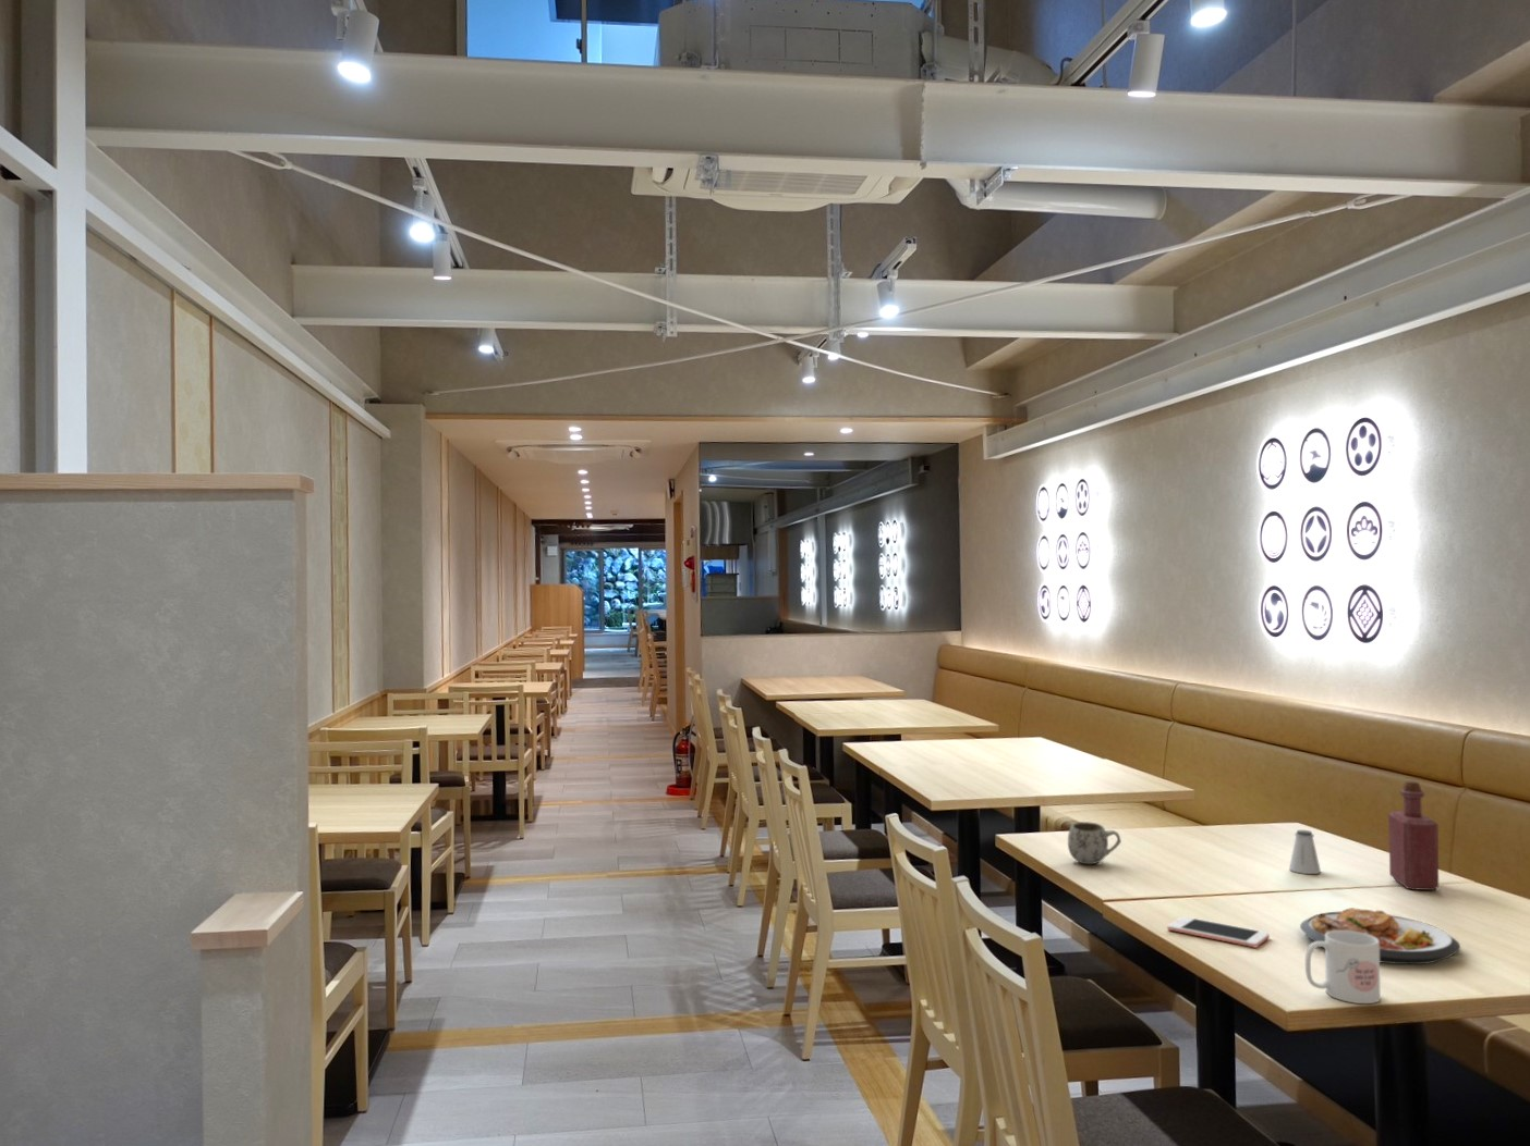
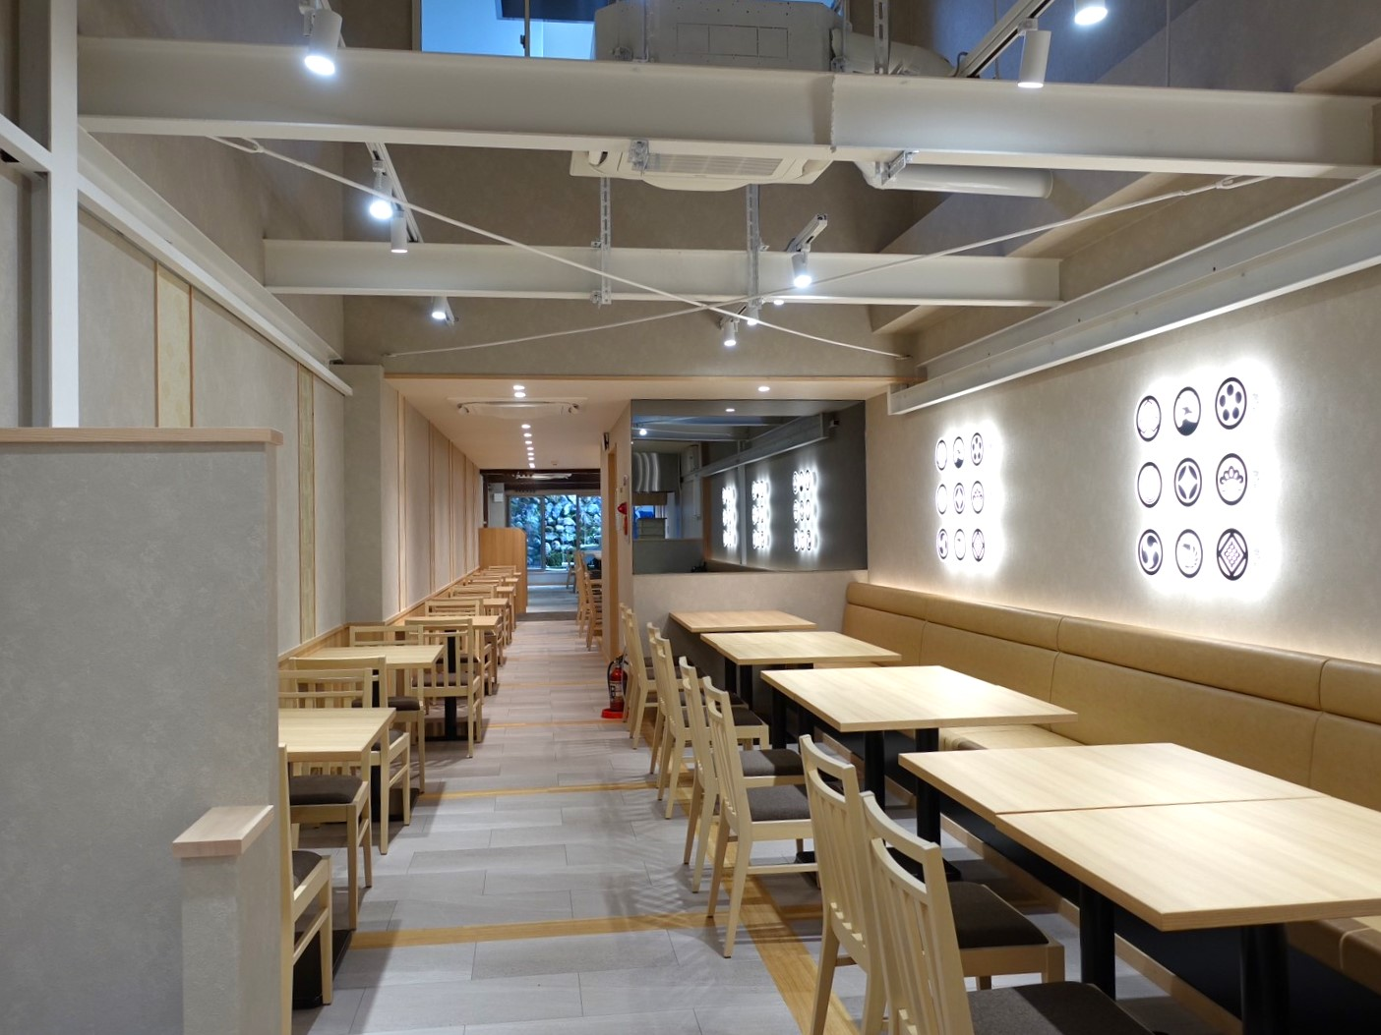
- bottle (1412, 833)
- cell phone (1217, 931)
- mug (1342, 965)
- saltshaker (1305, 850)
- plate (1377, 931)
- mug (1094, 844)
